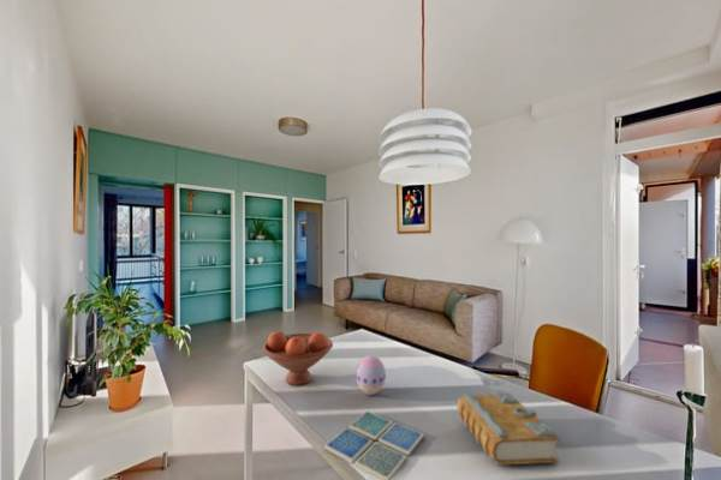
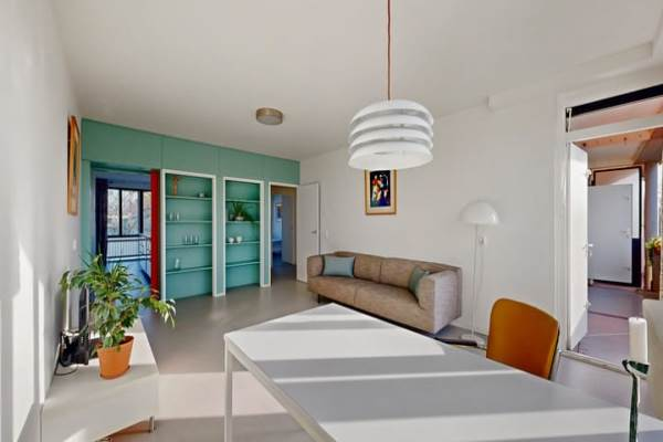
- fruit bowl (298, 354)
- decorative egg (370, 374)
- book (502, 424)
- drink coaster (375, 442)
